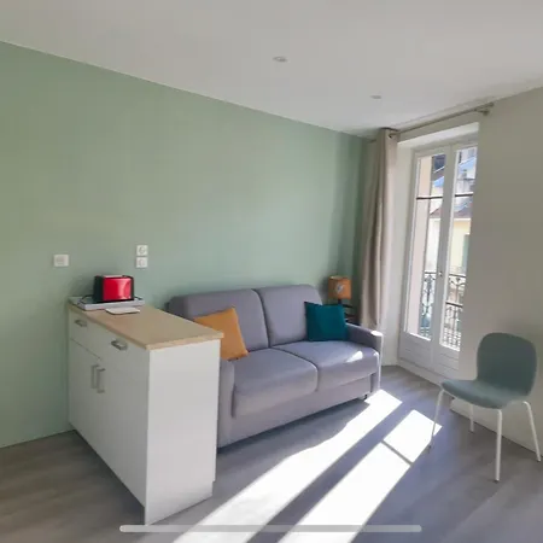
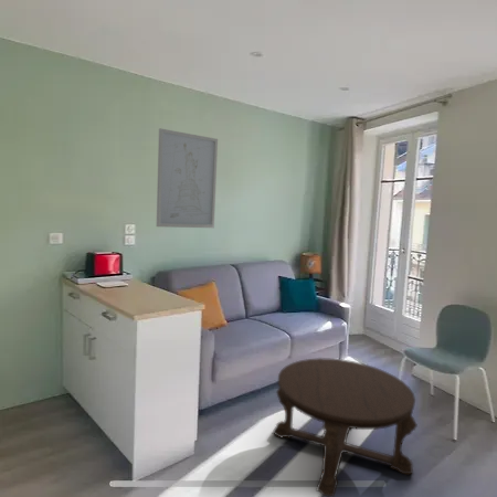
+ wall art (188, 181)
+ coffee table (340, 417)
